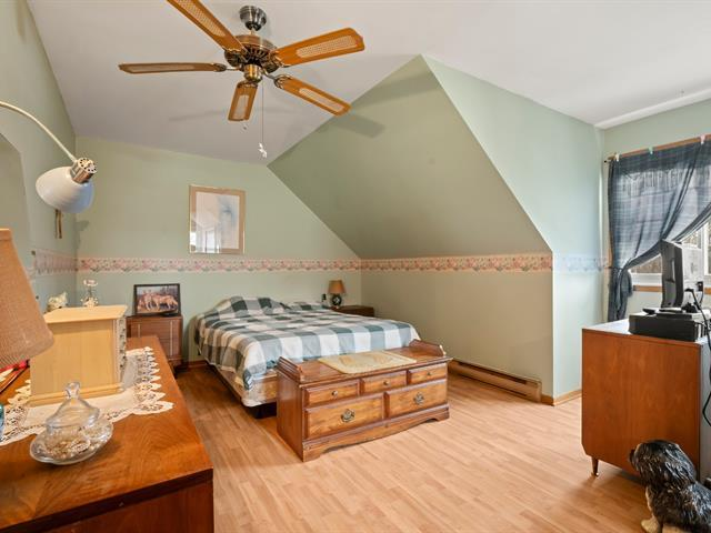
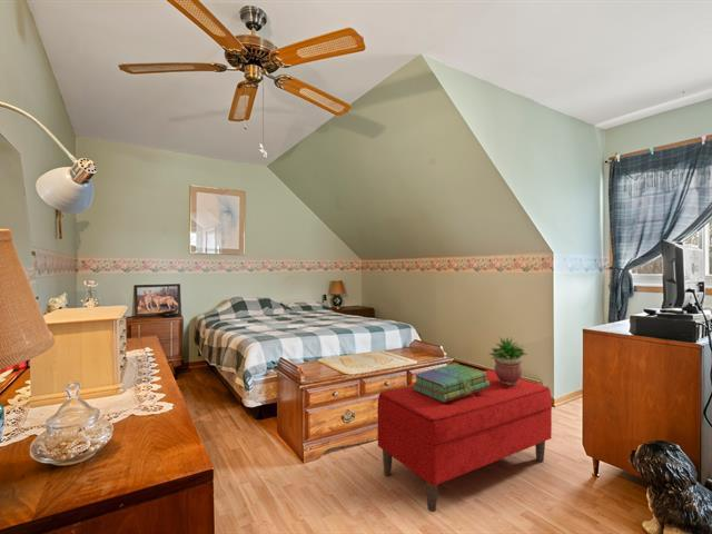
+ bench (466, 427)
+ potted plant (507, 359)
+ stack of books (451, 383)
